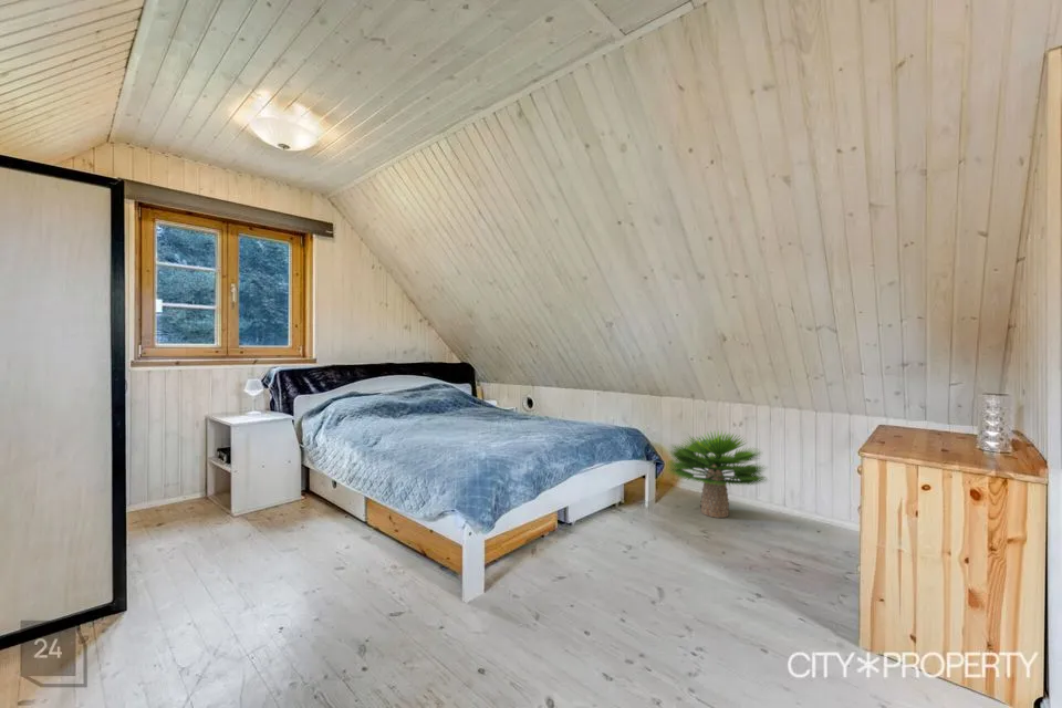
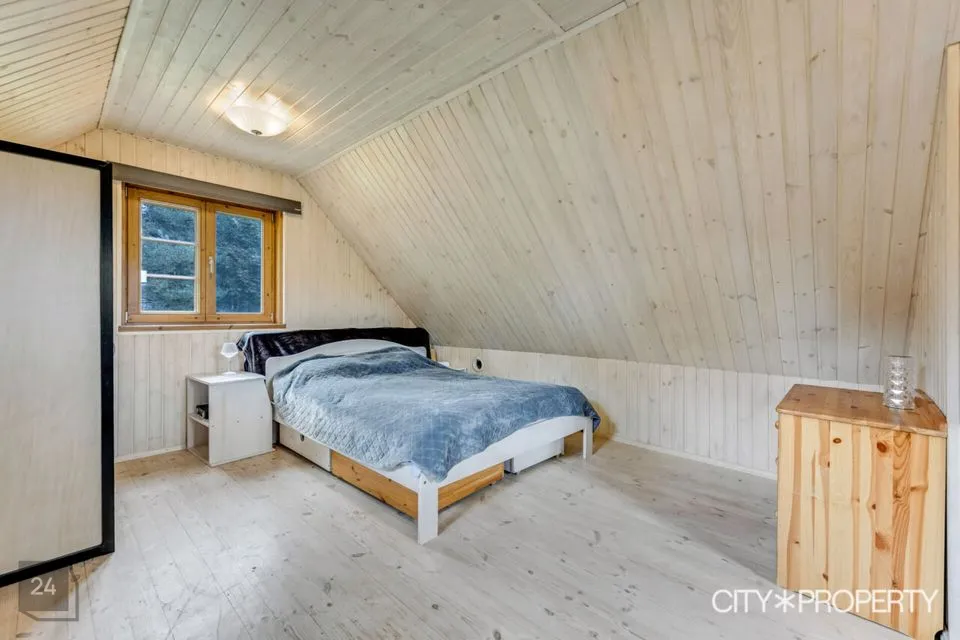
- potted plant (715, 470)
